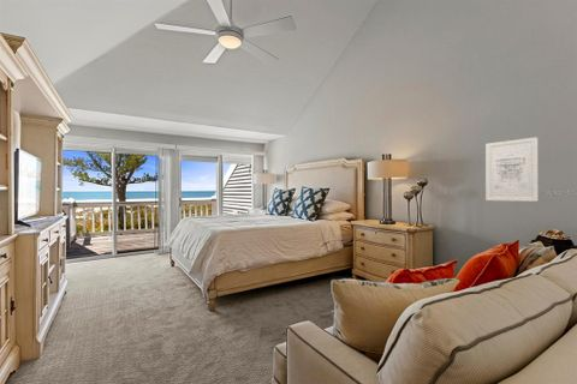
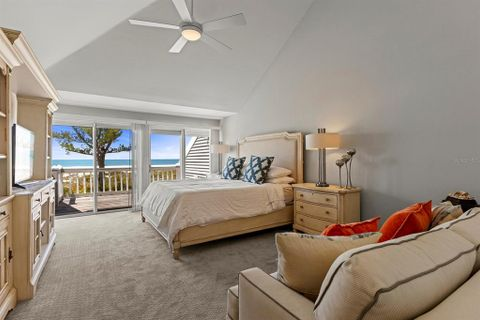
- wall art (510, 170)
